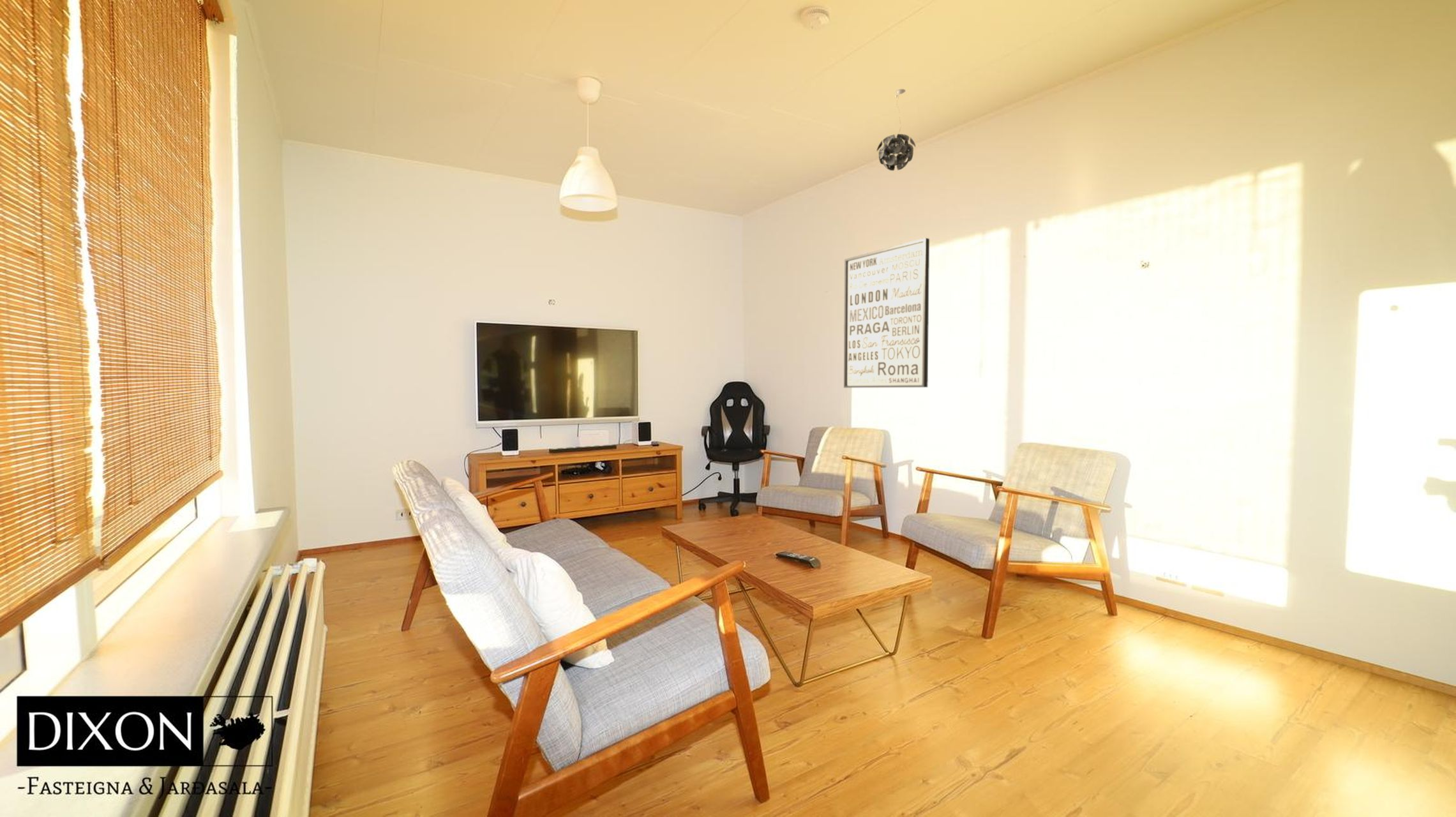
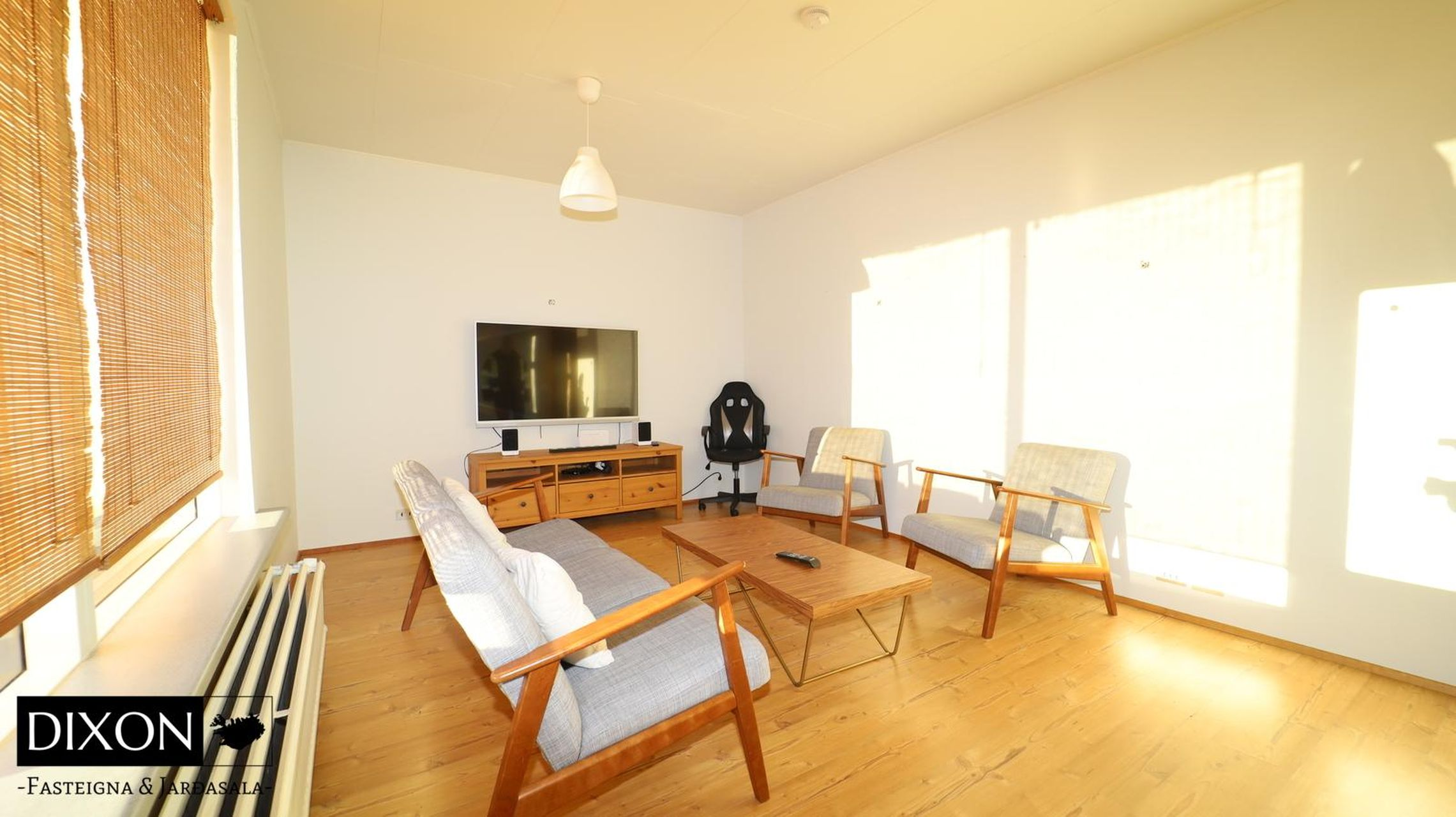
- pendant light (898, 133)
- wall art (883, 319)
